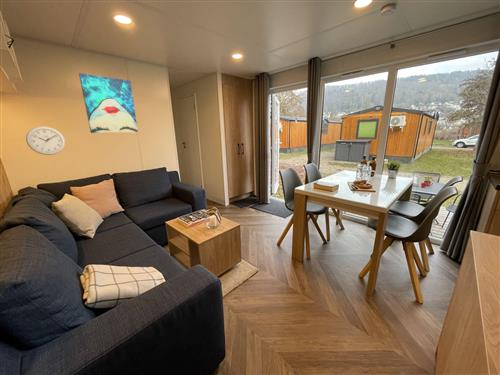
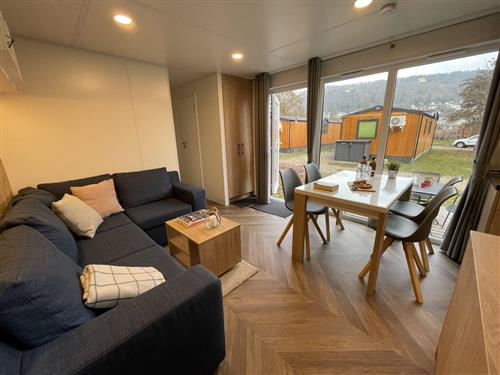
- wall art (111, 105)
- wall clock (46, 140)
